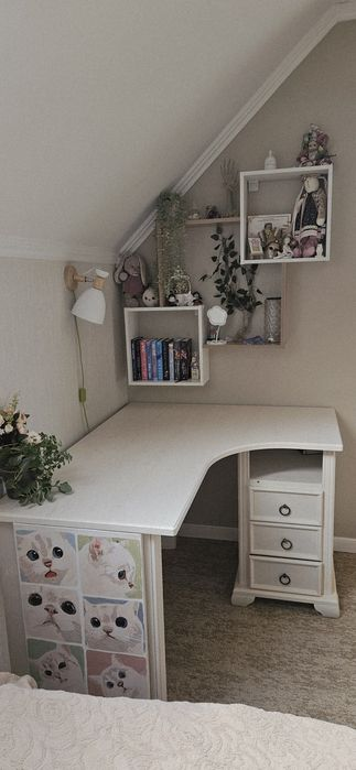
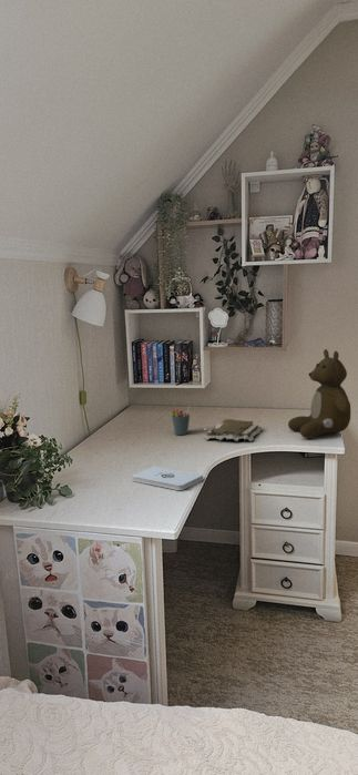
+ book (234, 425)
+ notepad (166, 478)
+ pen holder (181, 419)
+ teddy bear (319, 391)
